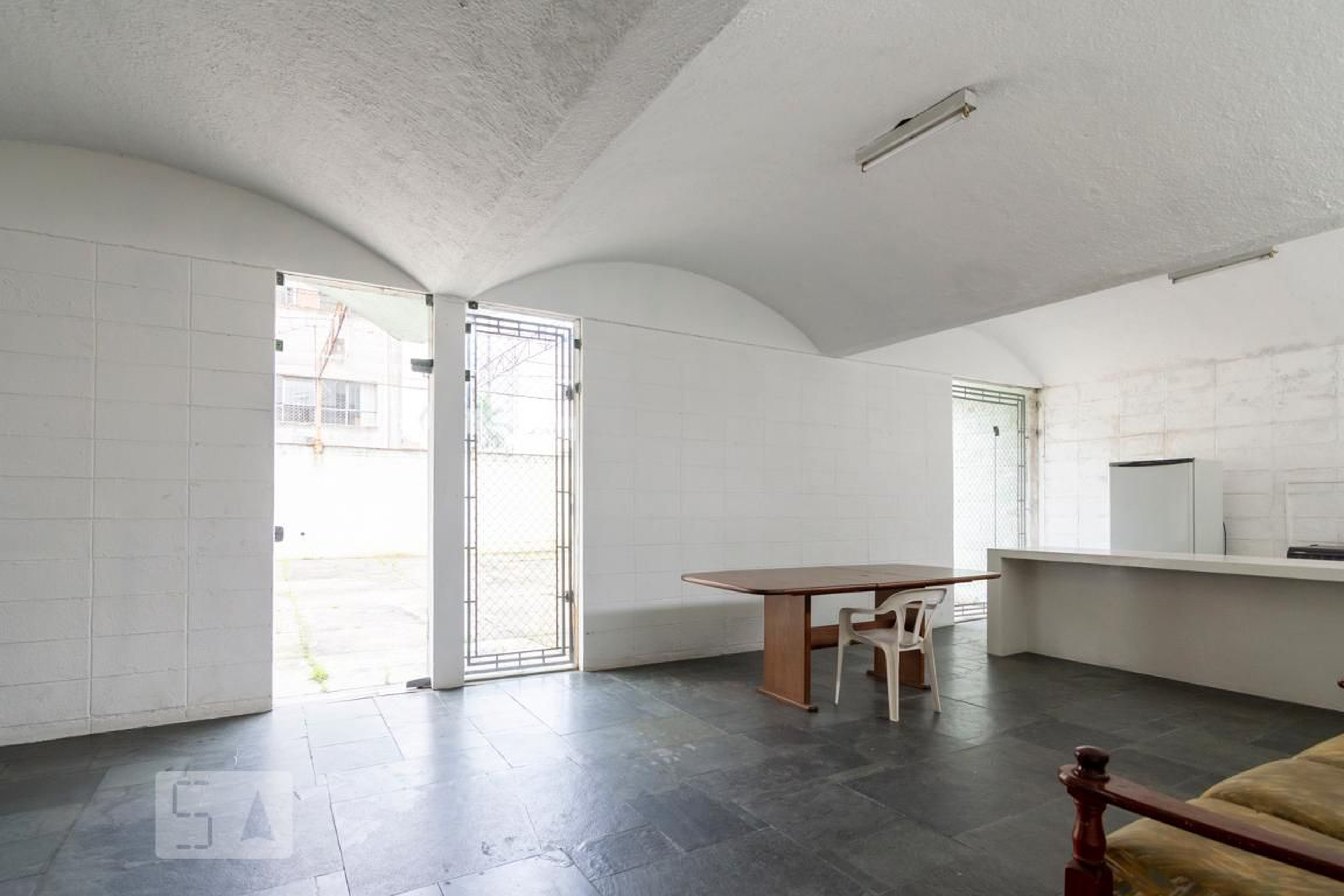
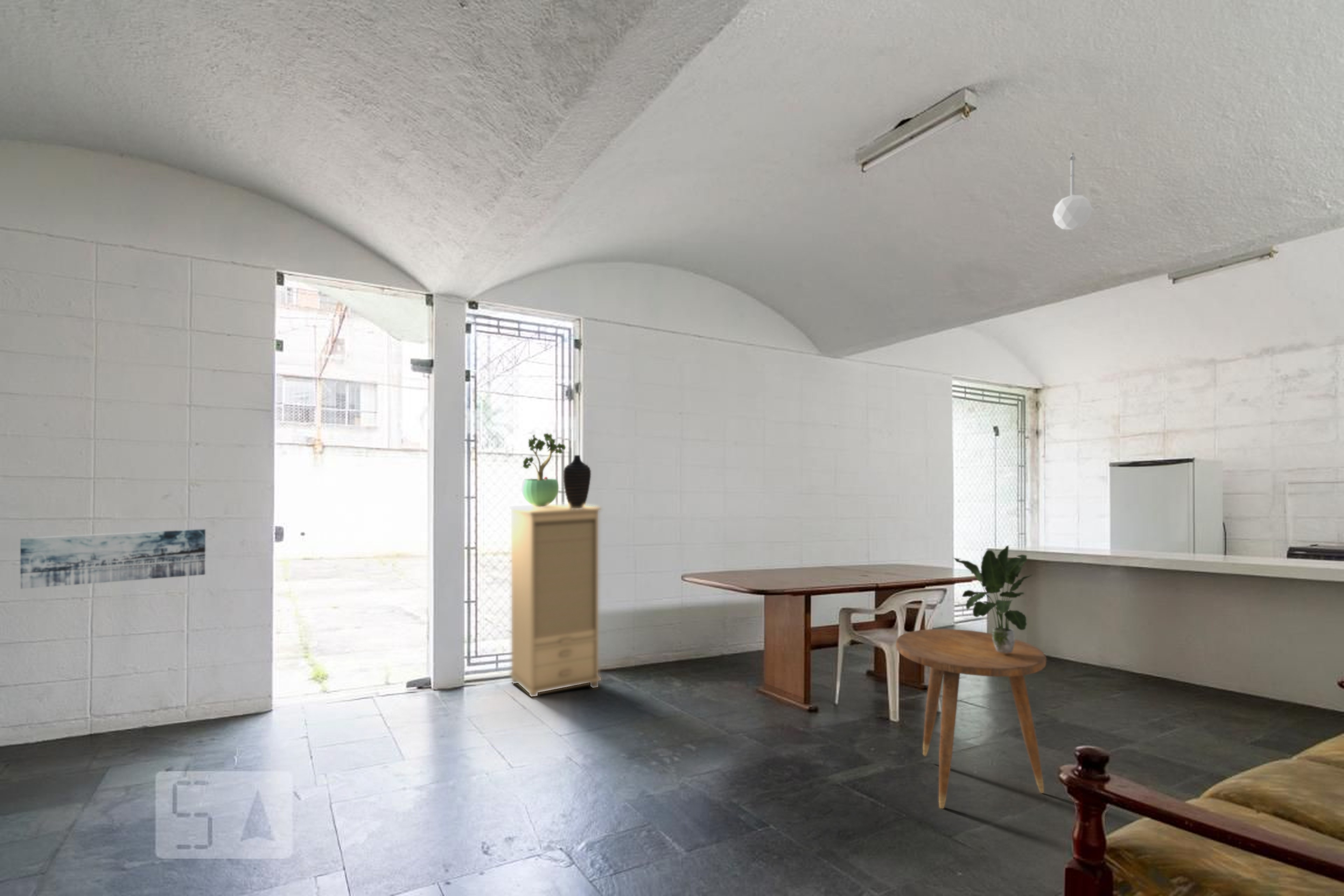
+ decorative vase (577, 481)
+ wall art (118, 557)
+ potted plant (997, 597)
+ cabinet (555, 596)
+ side table (956, 715)
+ pendant lamp (1072, 191)
+ potted plant (542, 469)
